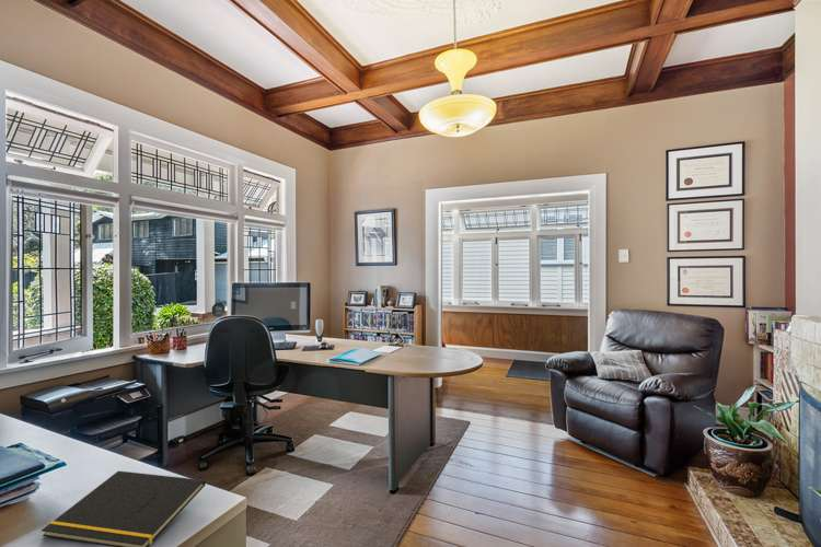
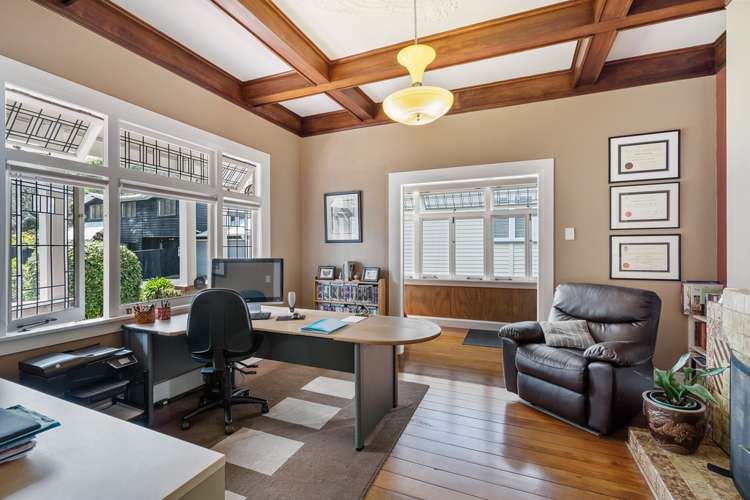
- notepad (129, 505)
